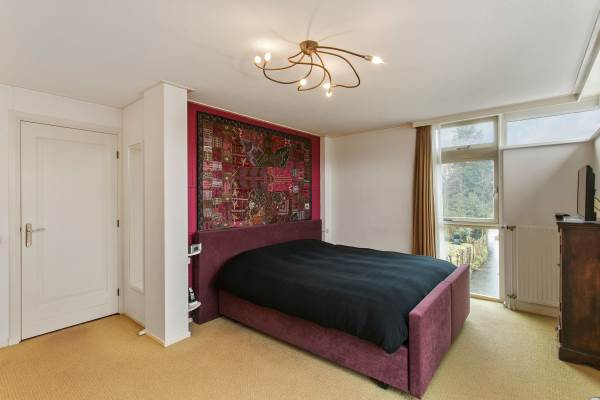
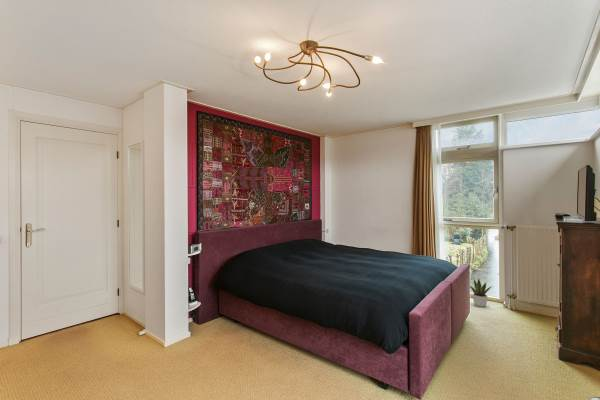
+ potted plant (480, 291)
